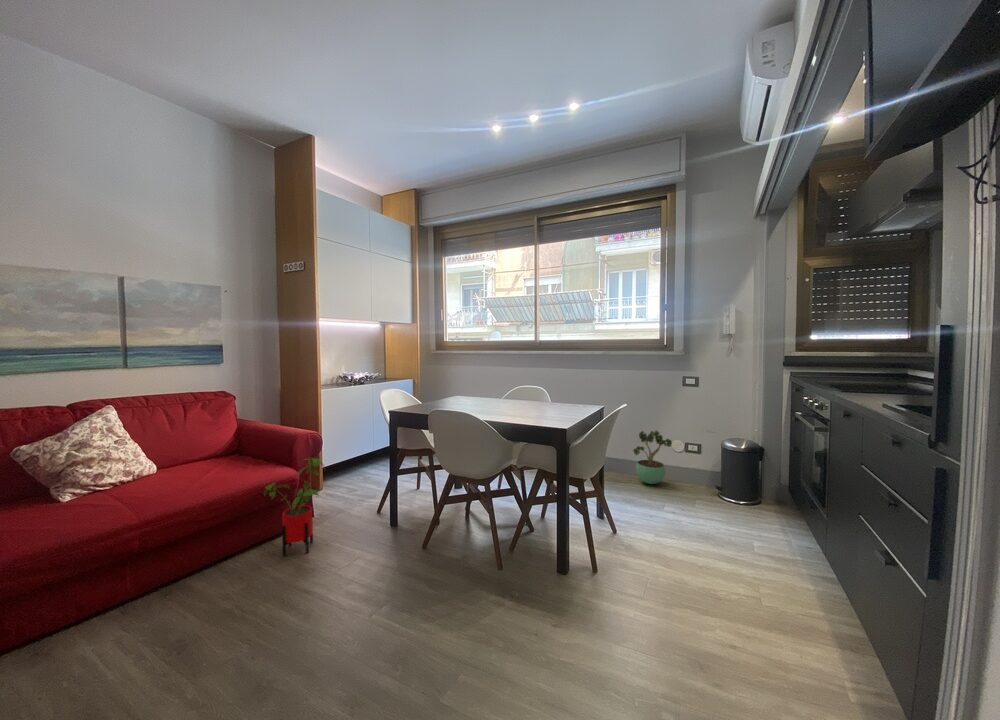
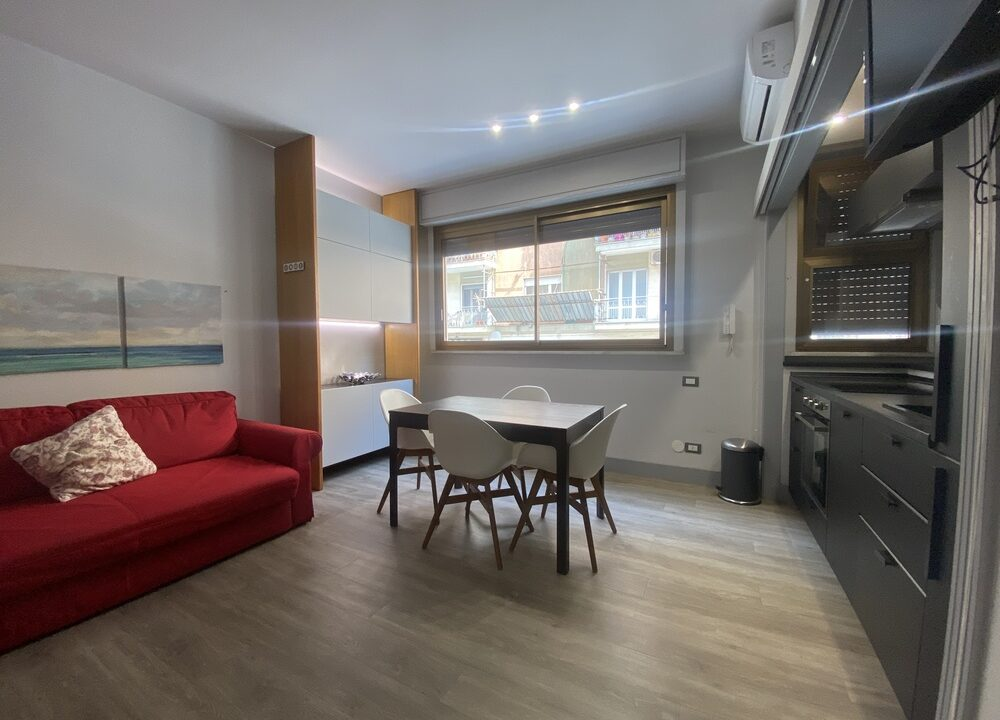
- potted plant (652, 456)
- house plant (301, 504)
